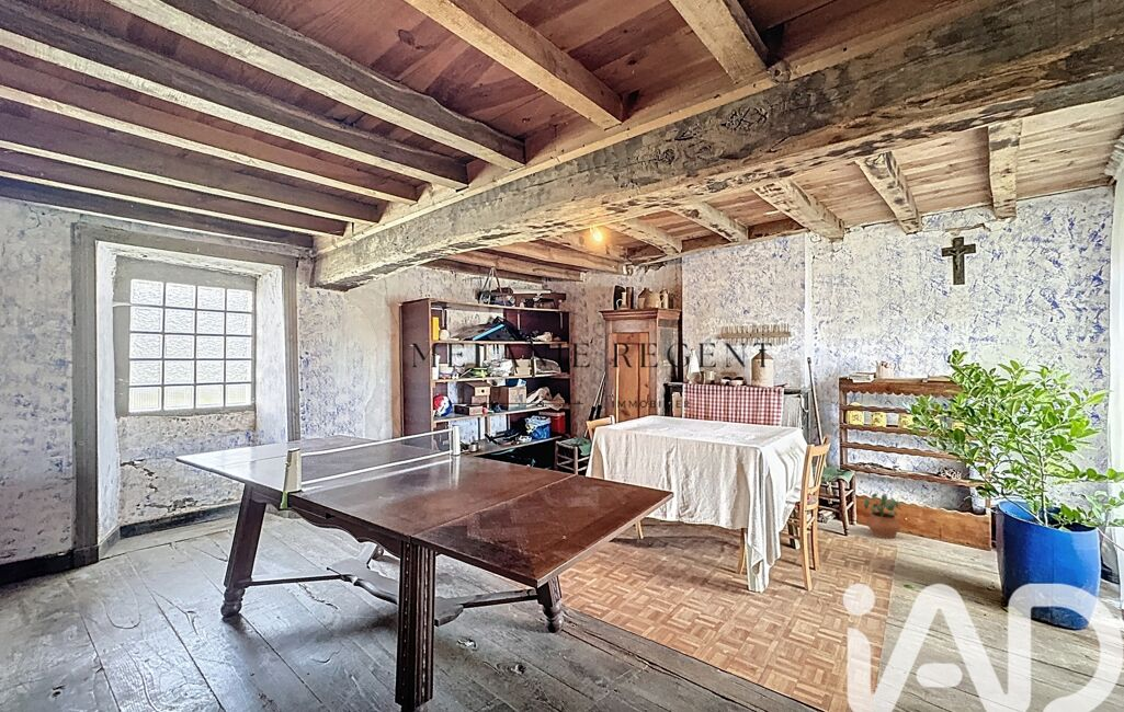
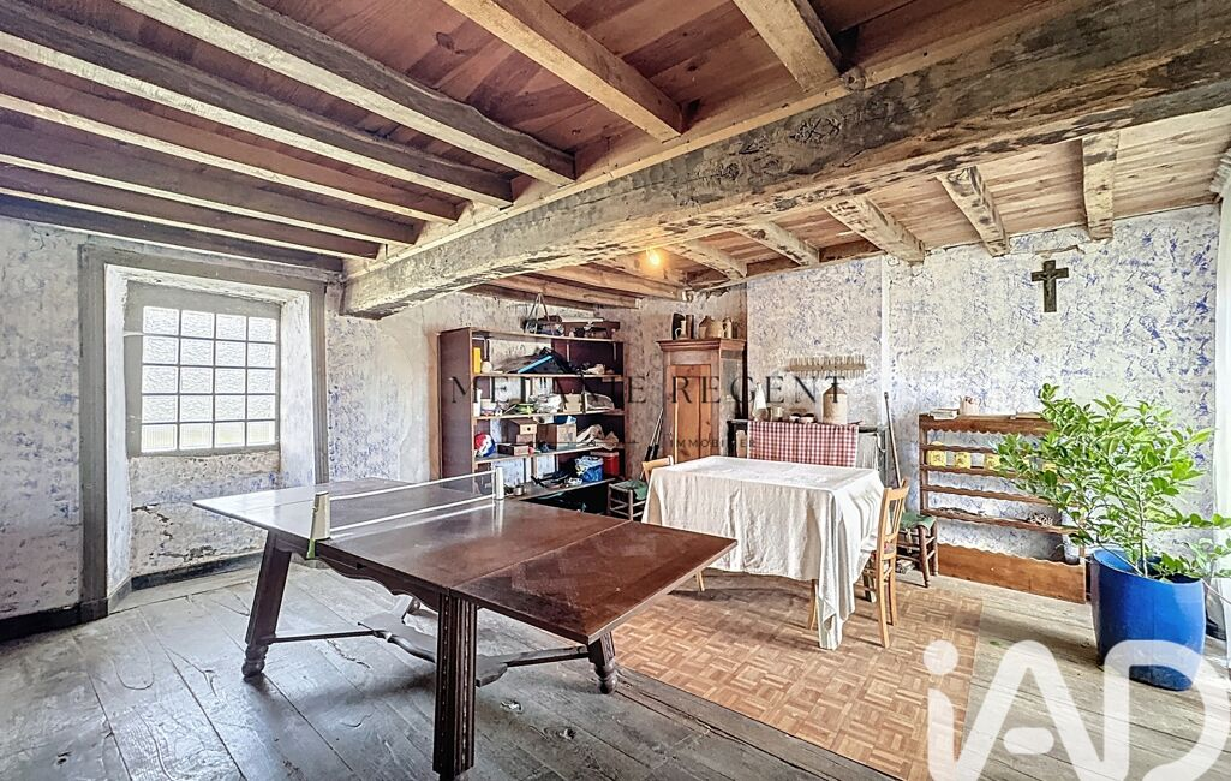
- potted plant (883, 514)
